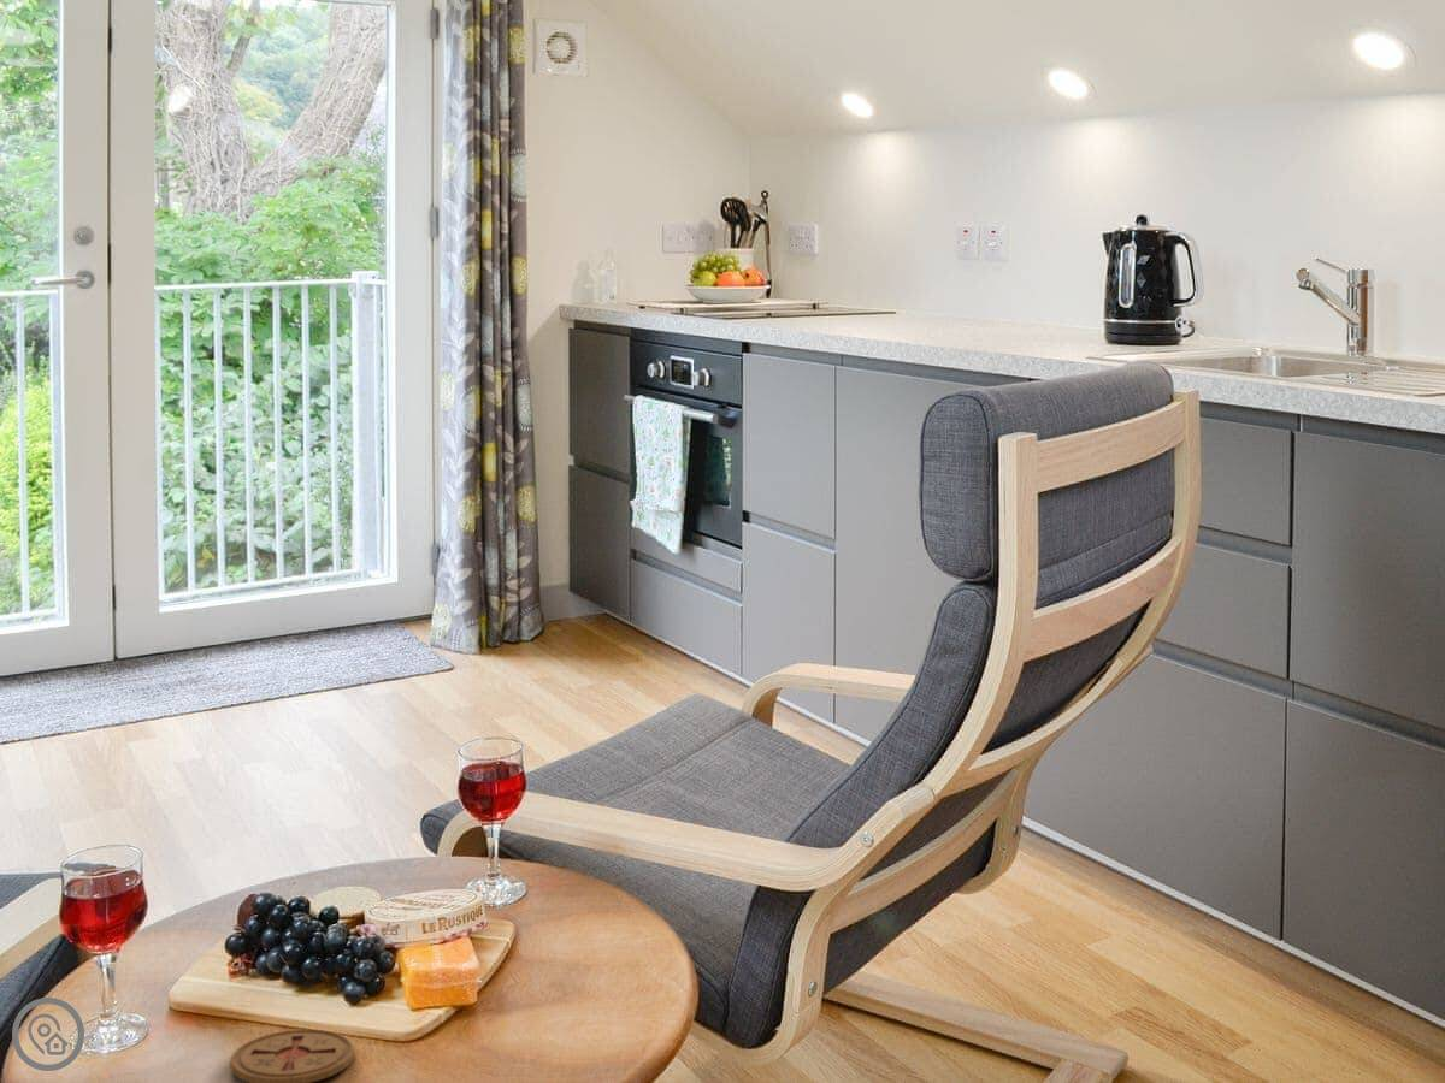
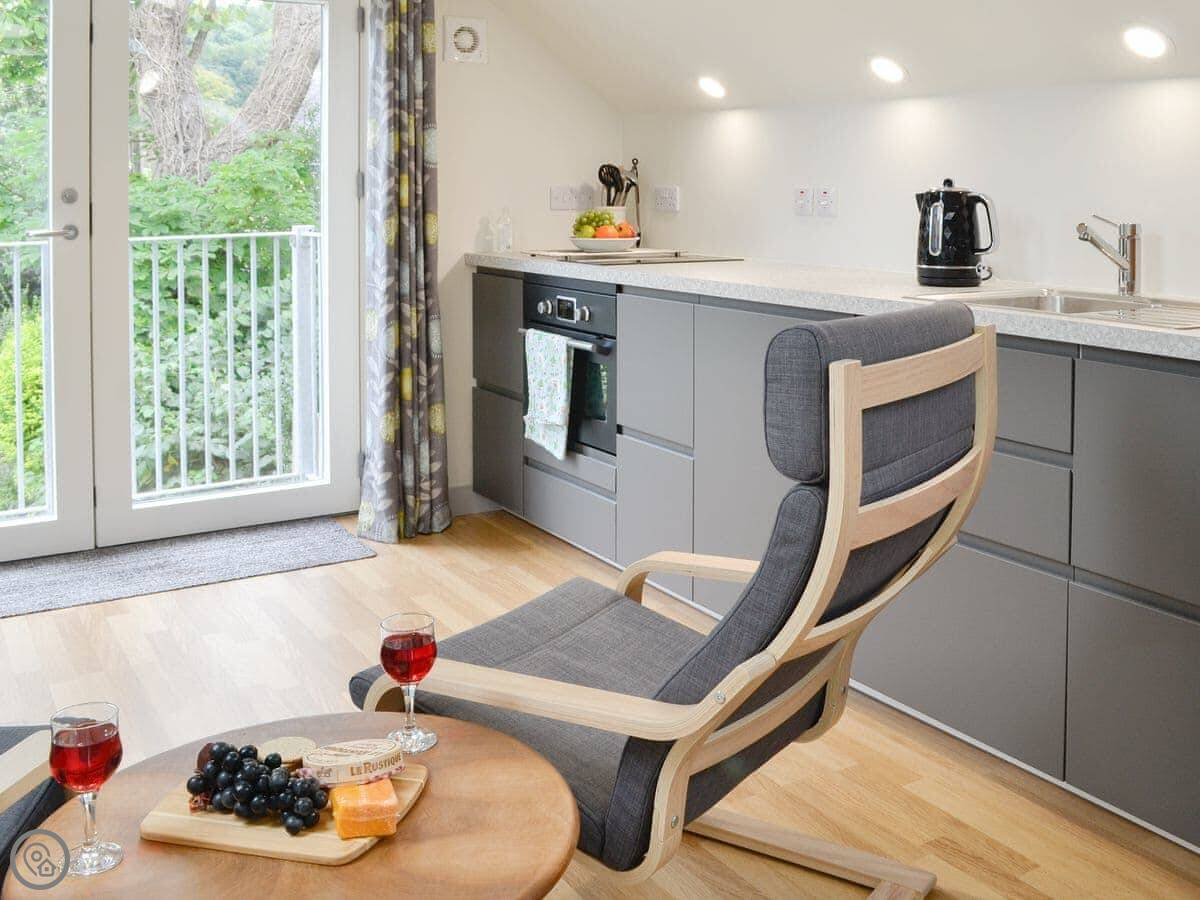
- coaster (293, 1057)
